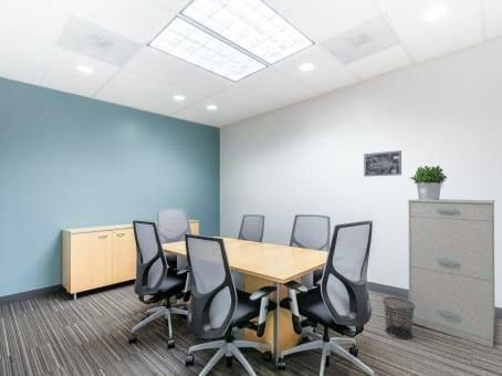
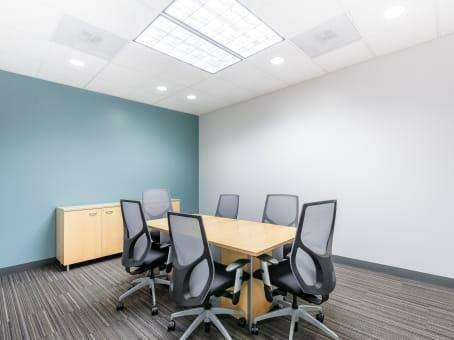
- filing cabinet (451, 260)
- wall art (381, 164)
- potted plant (428, 181)
- waste bin (398, 317)
